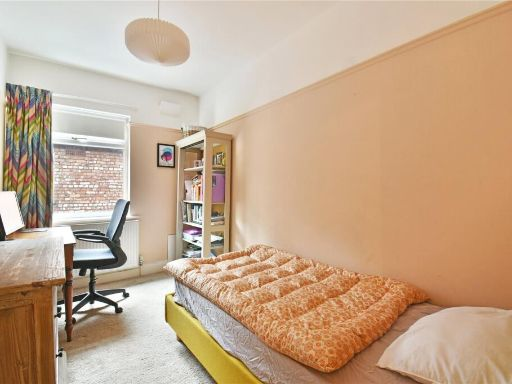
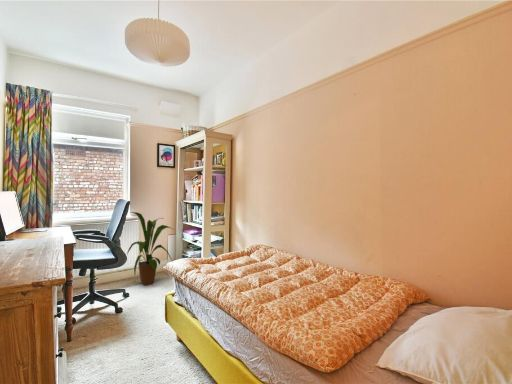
+ house plant (153, 245)
